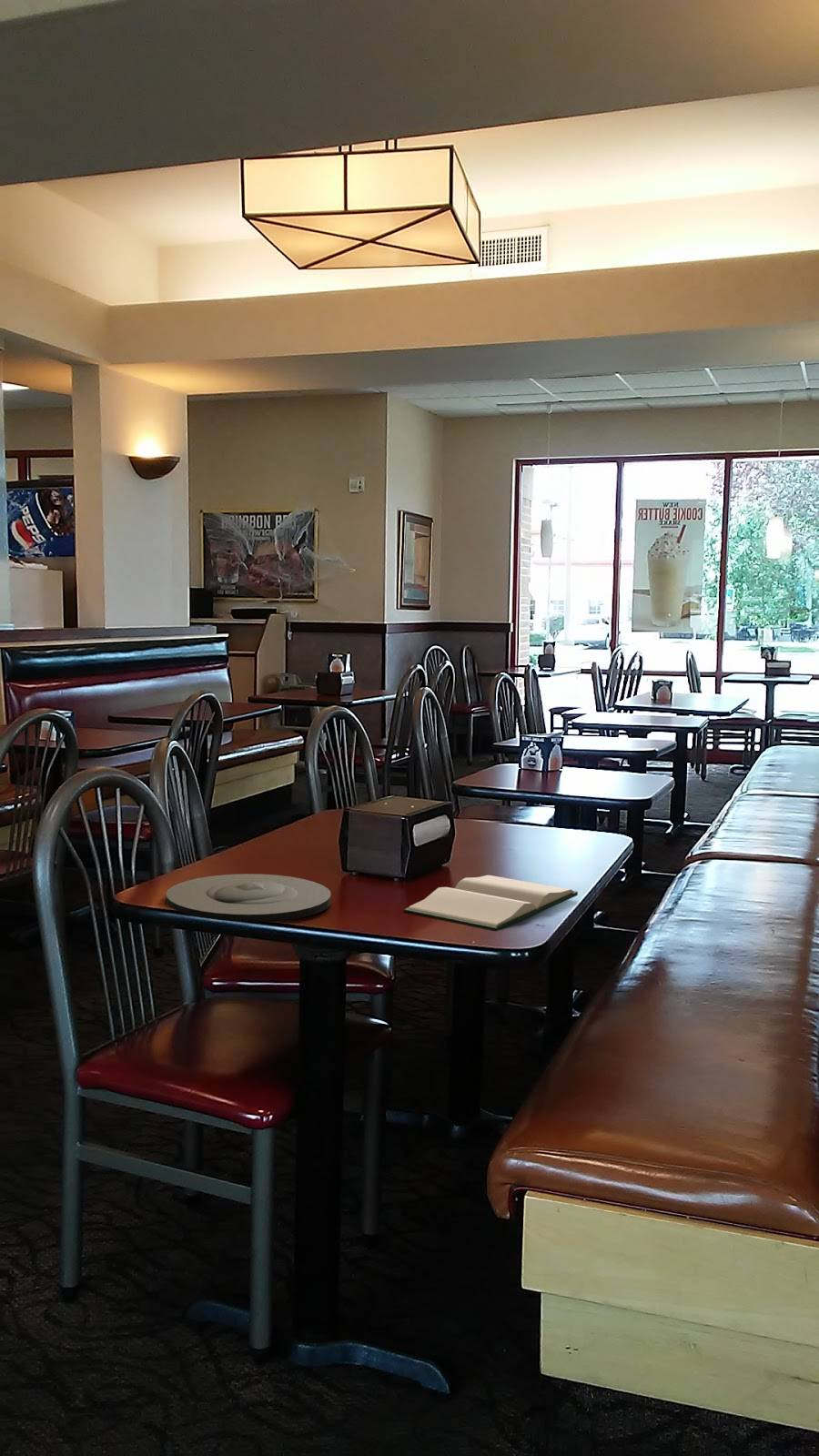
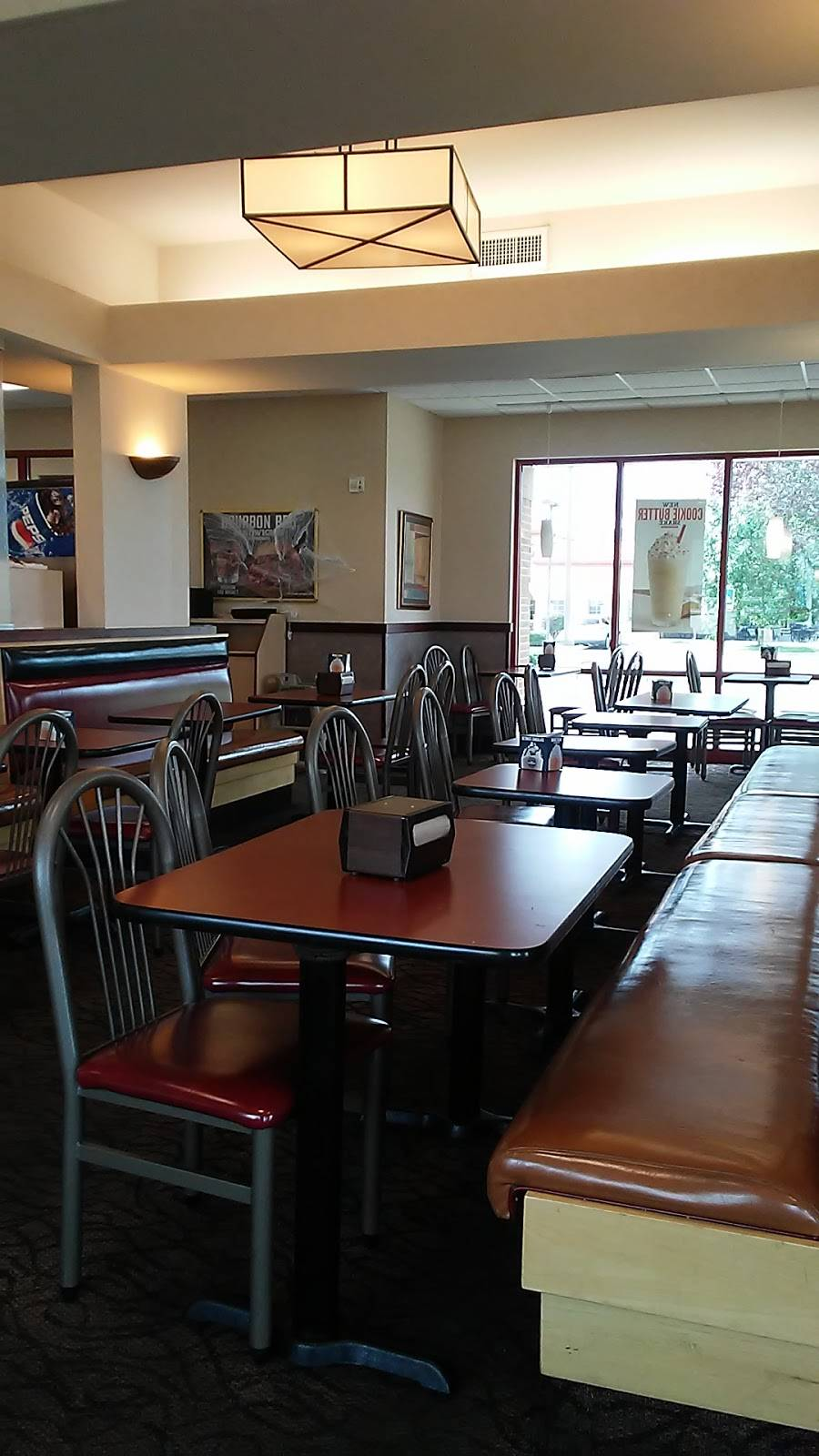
- hardback book (493, 896)
- plate (248, 891)
